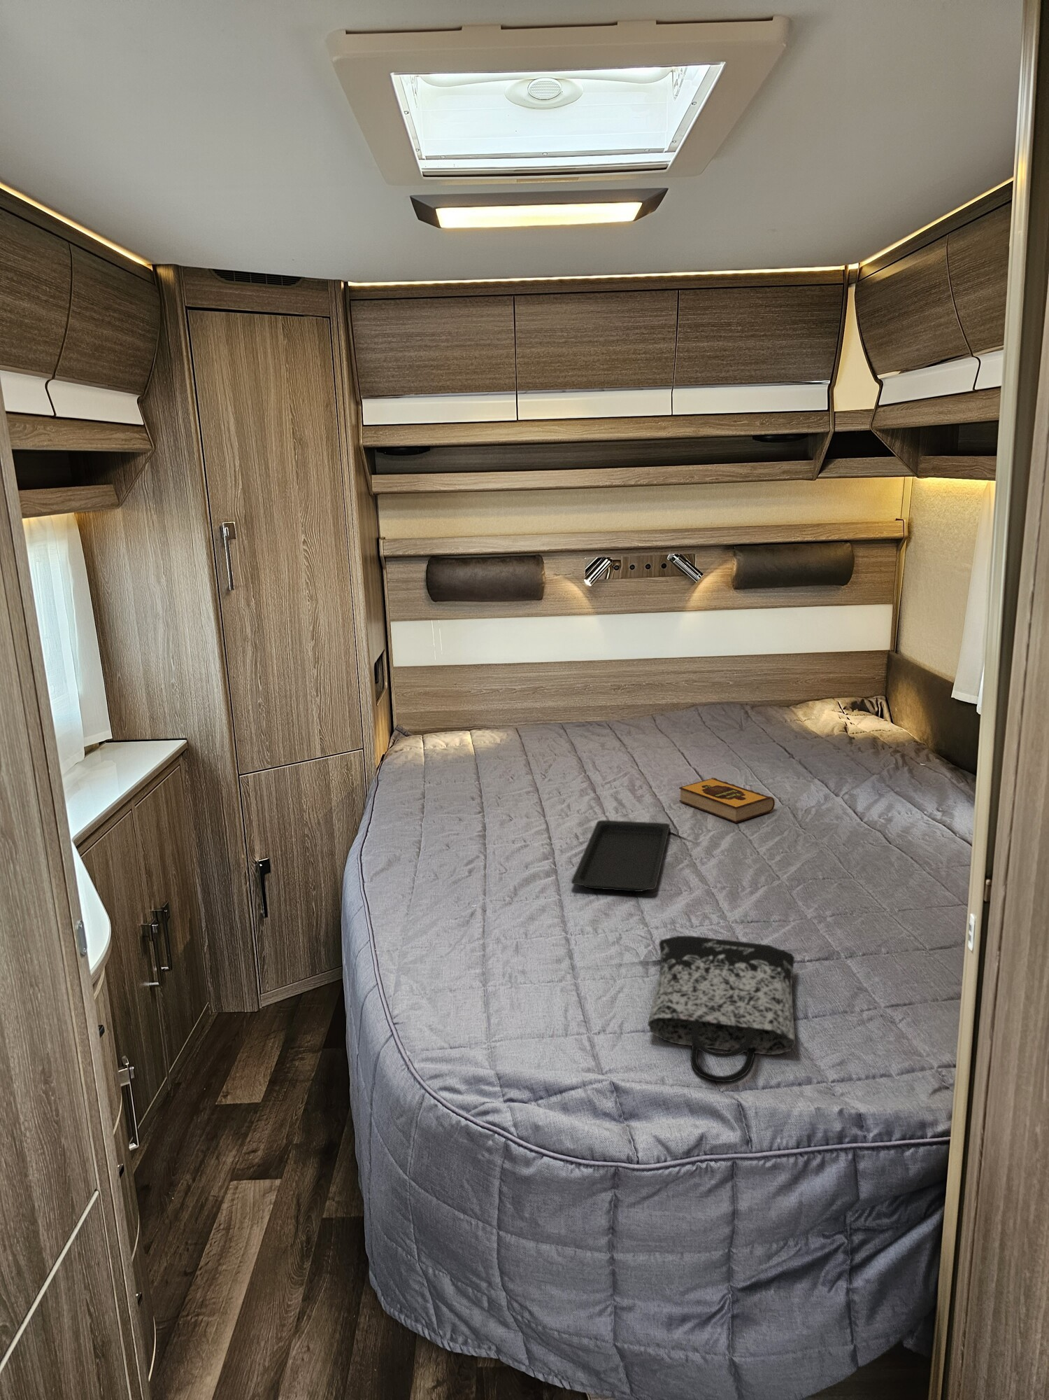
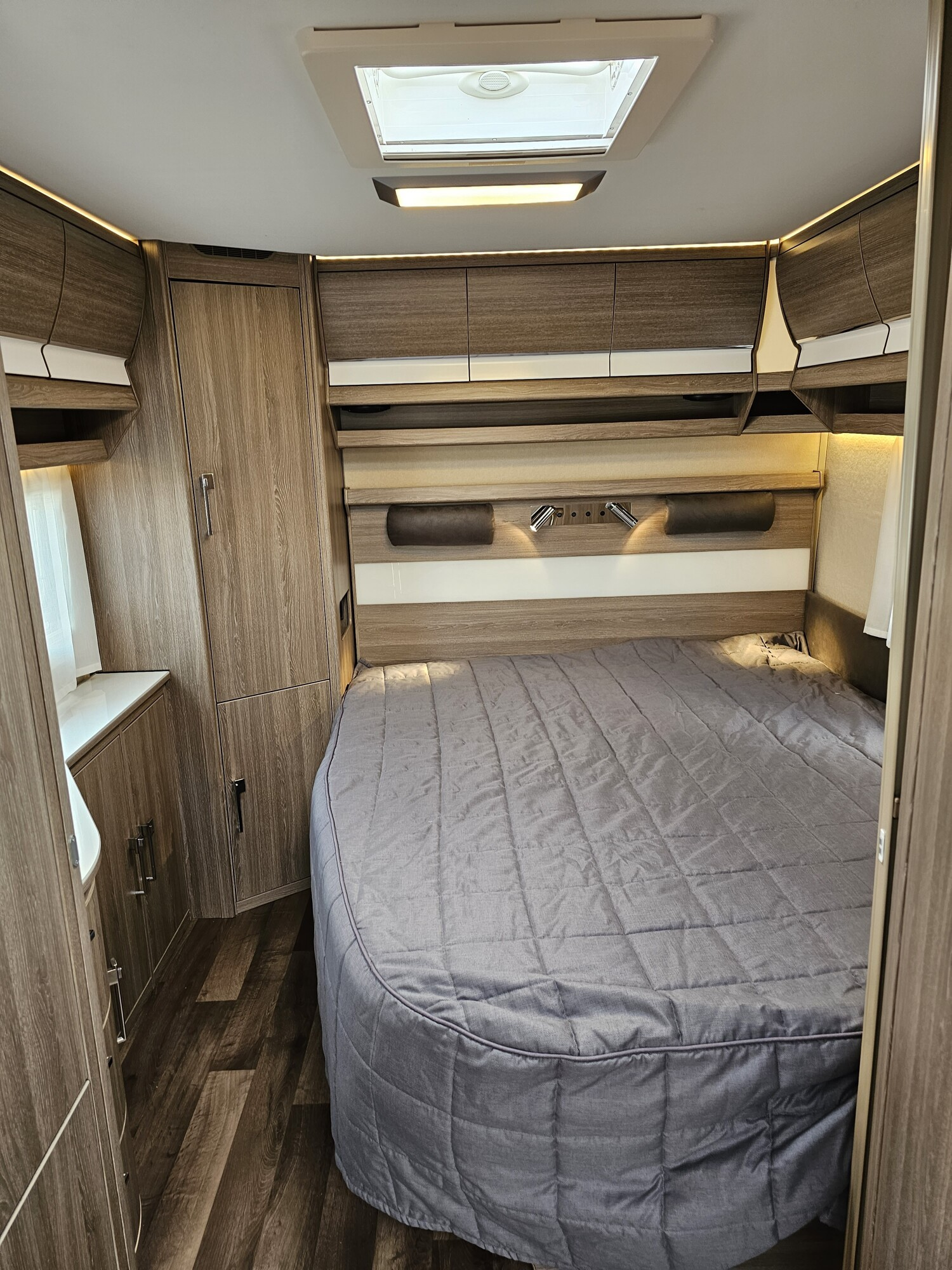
- tote bag (721, 999)
- hardback book (726, 799)
- serving tray (624, 855)
